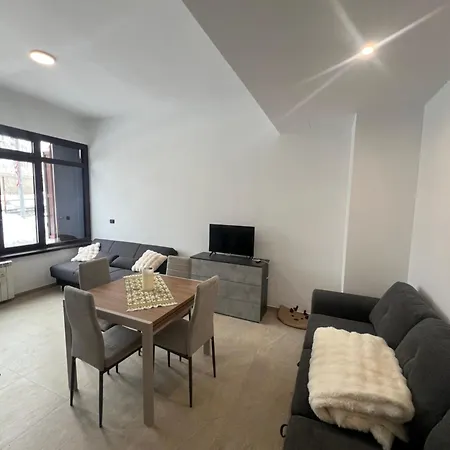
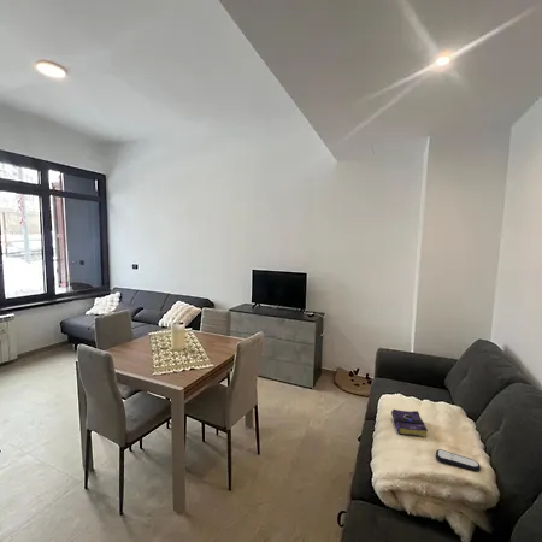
+ book (407, 422)
+ remote control (456, 460)
